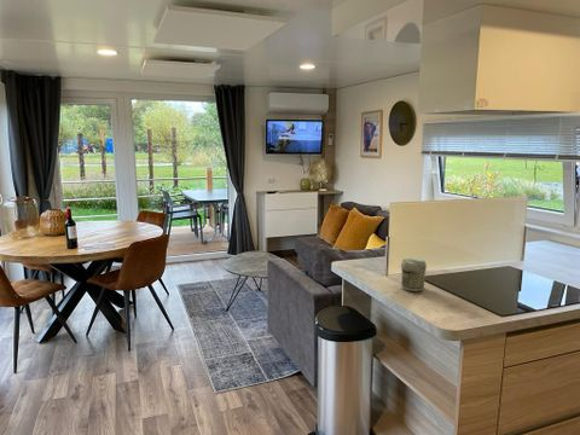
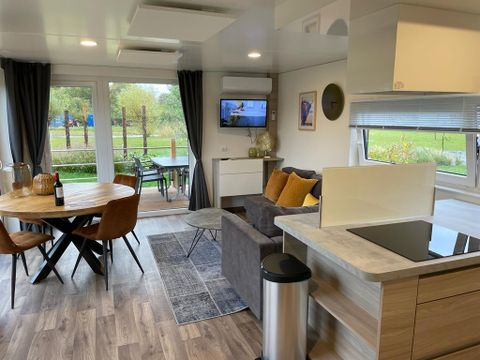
- jar (412, 274)
